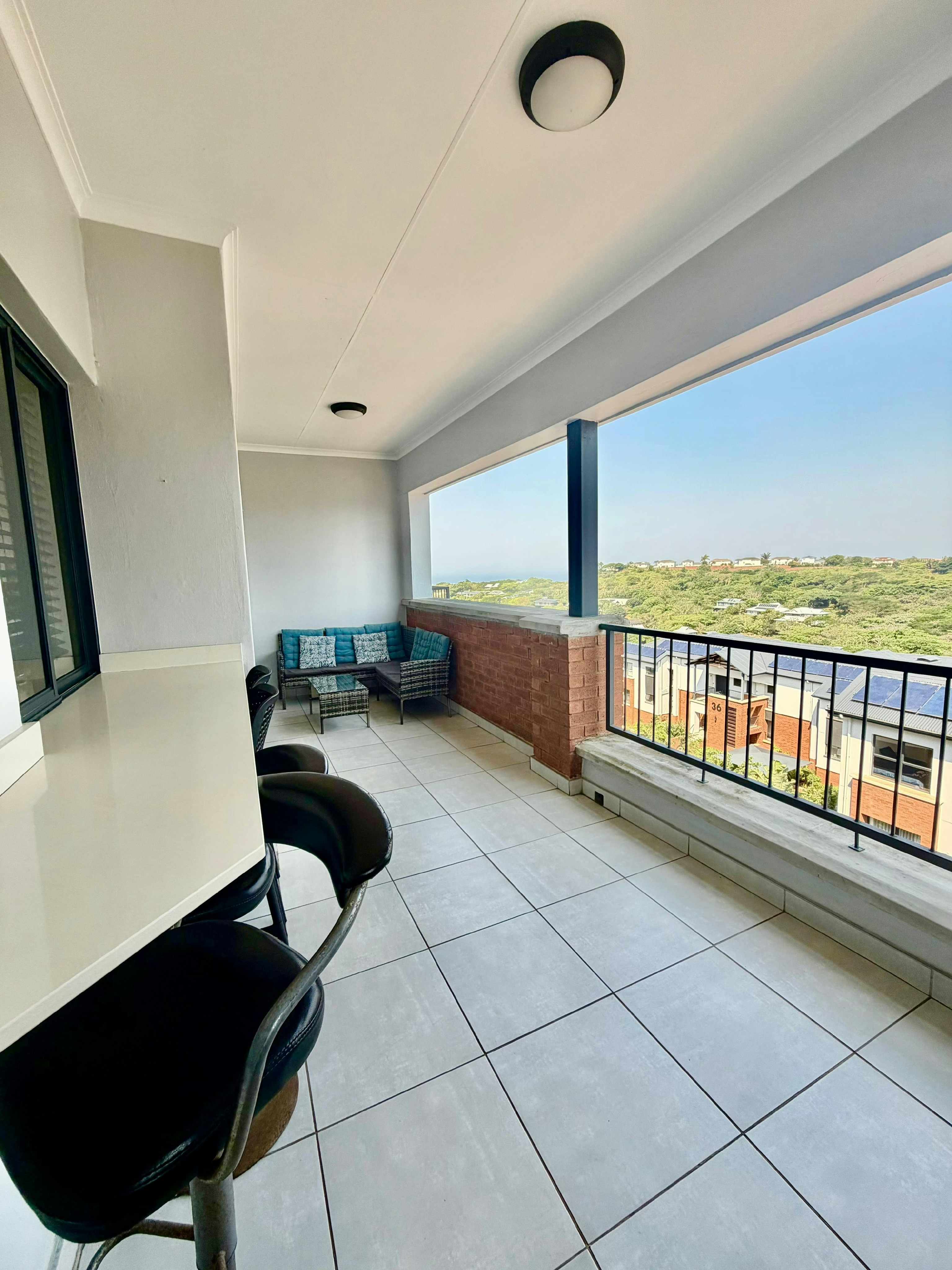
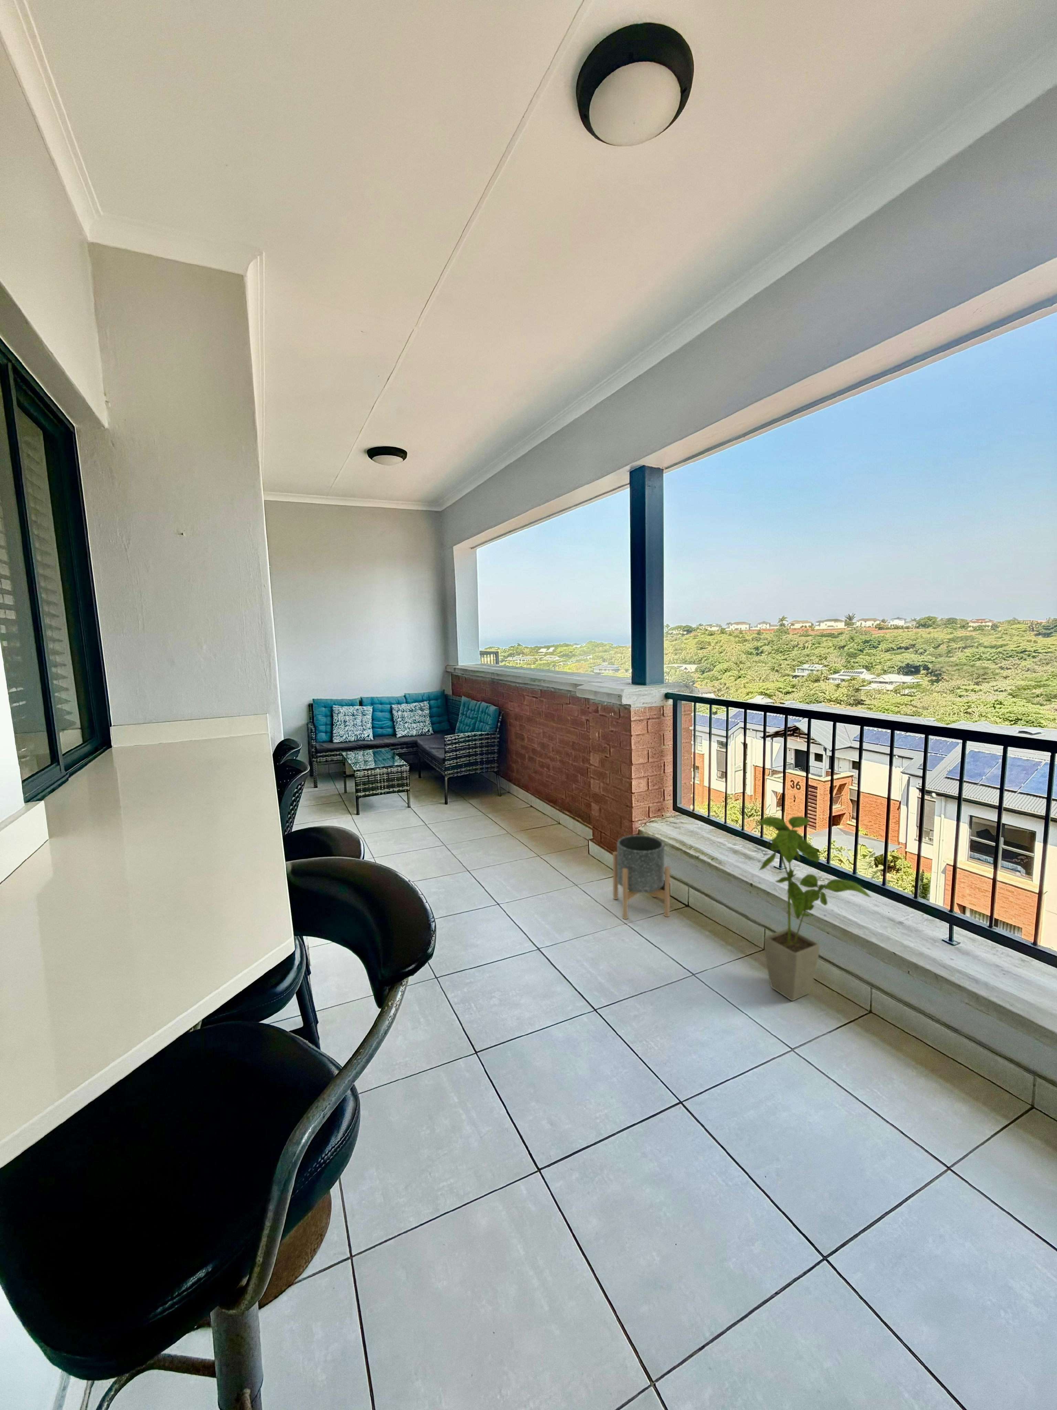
+ house plant (799, 912)
+ planter (641, 875)
